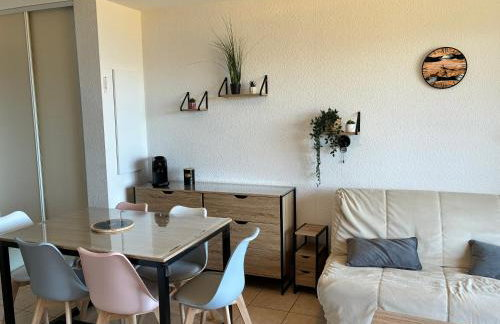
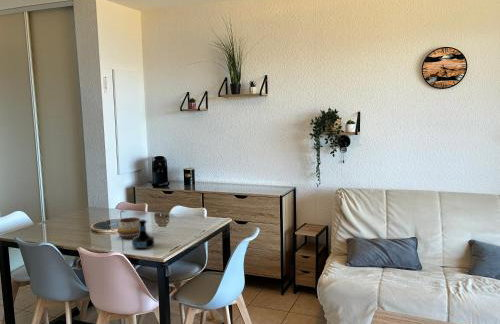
+ decorative bowl (130, 227)
+ tequila bottle (142, 233)
